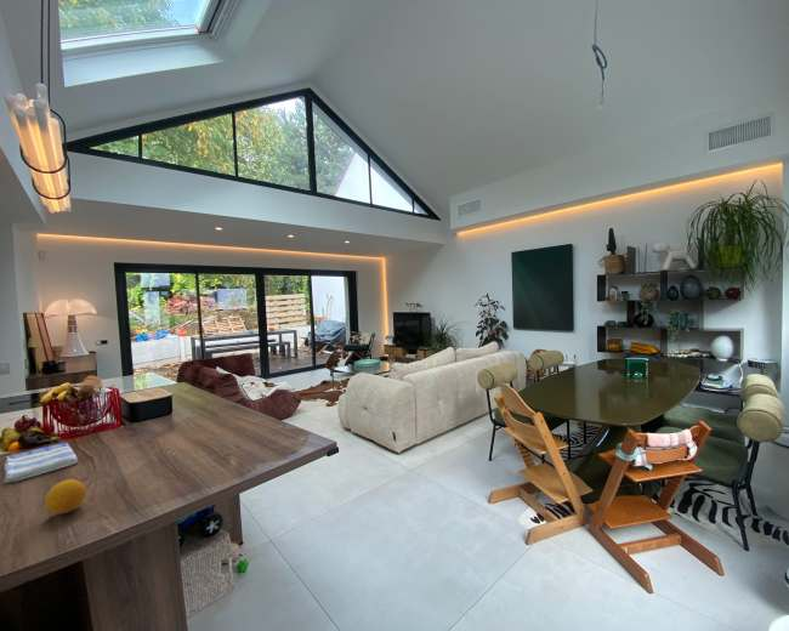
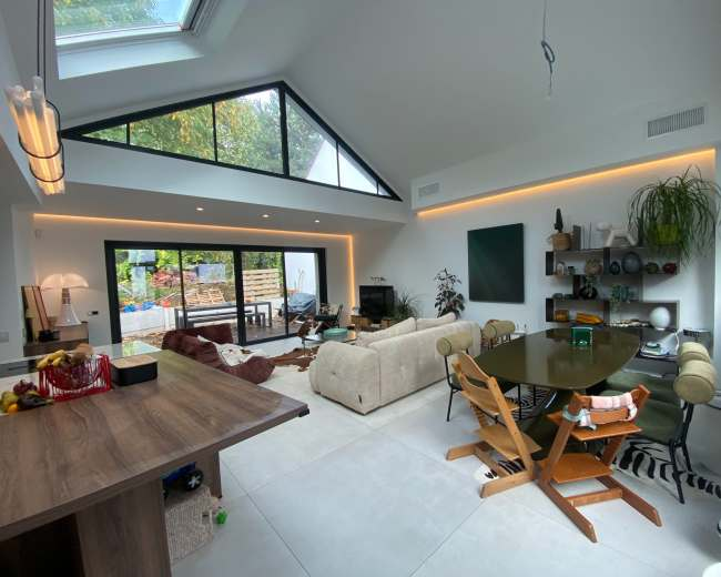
- dish towel (40, 459)
- fruit (66, 496)
